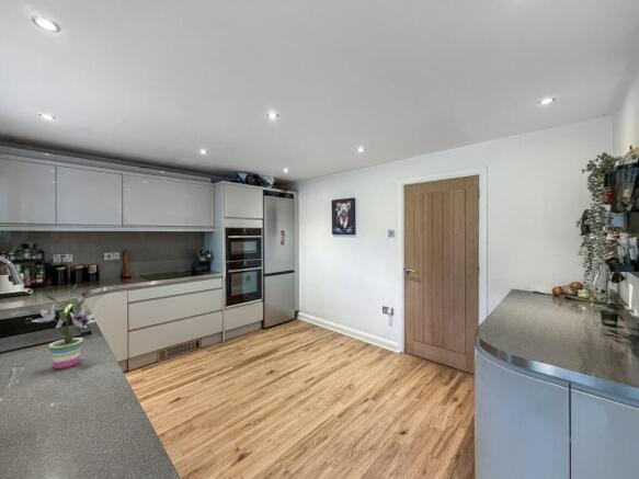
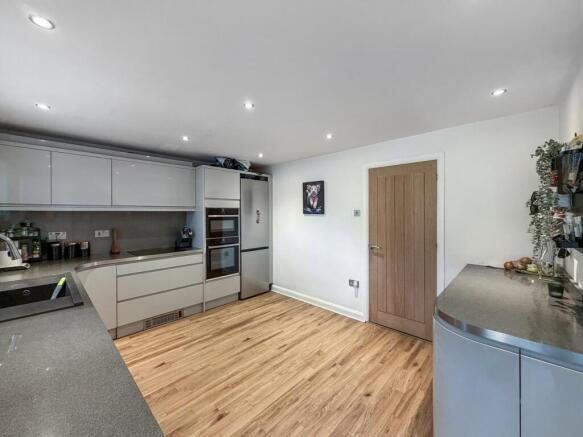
- potted plant (64, 327)
